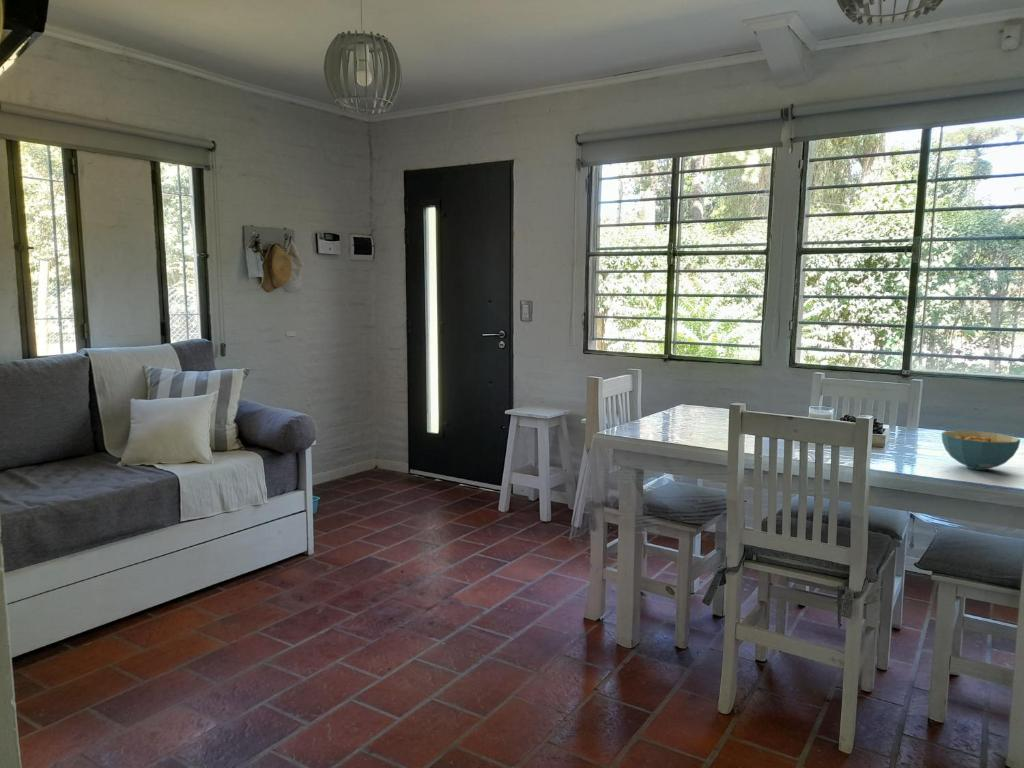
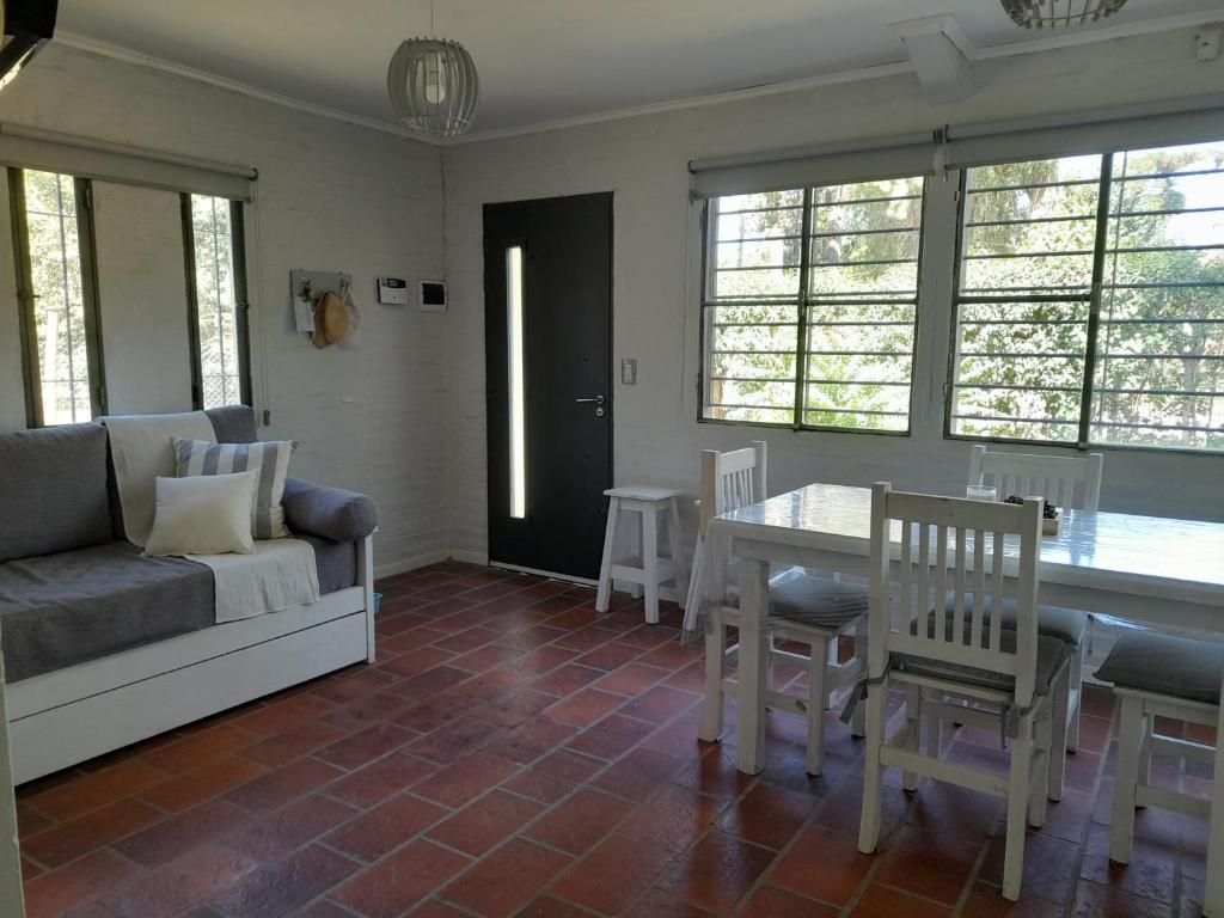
- cereal bowl (978, 452)
